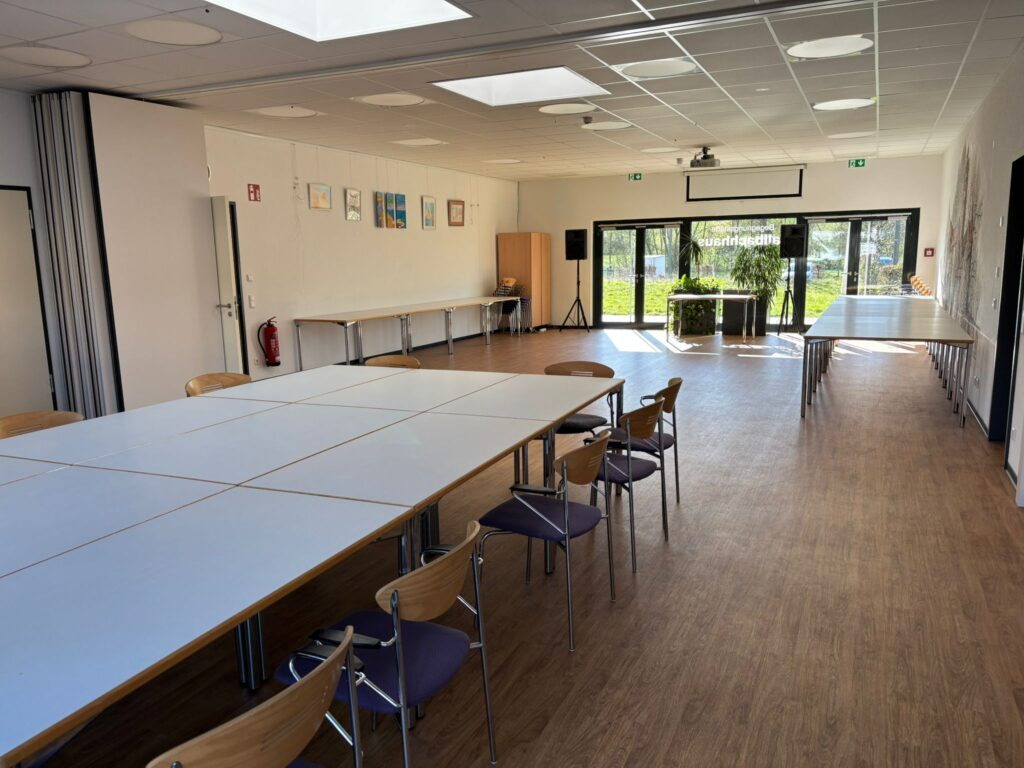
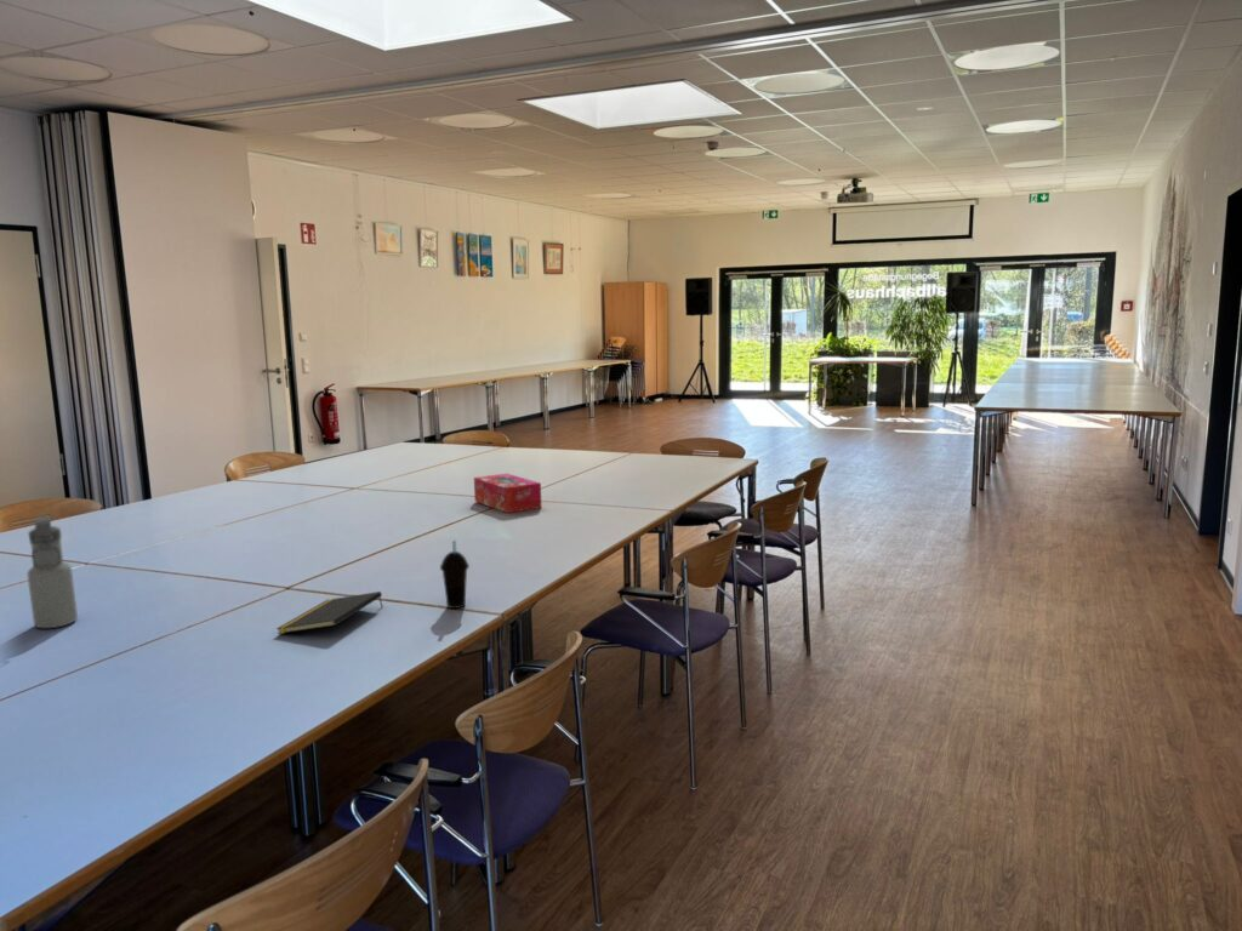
+ tissue box (507, 492)
+ cup (455, 572)
+ water bottle (49, 571)
+ notepad (330, 611)
